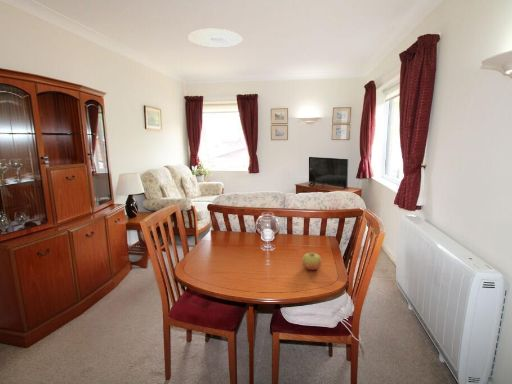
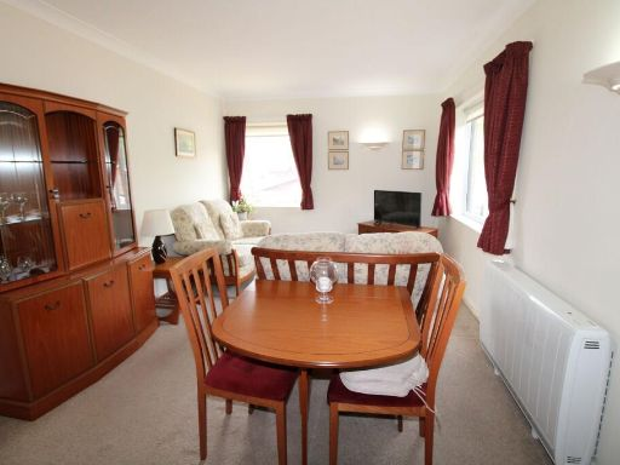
- ceiling light (215, 36)
- apple (311, 260)
